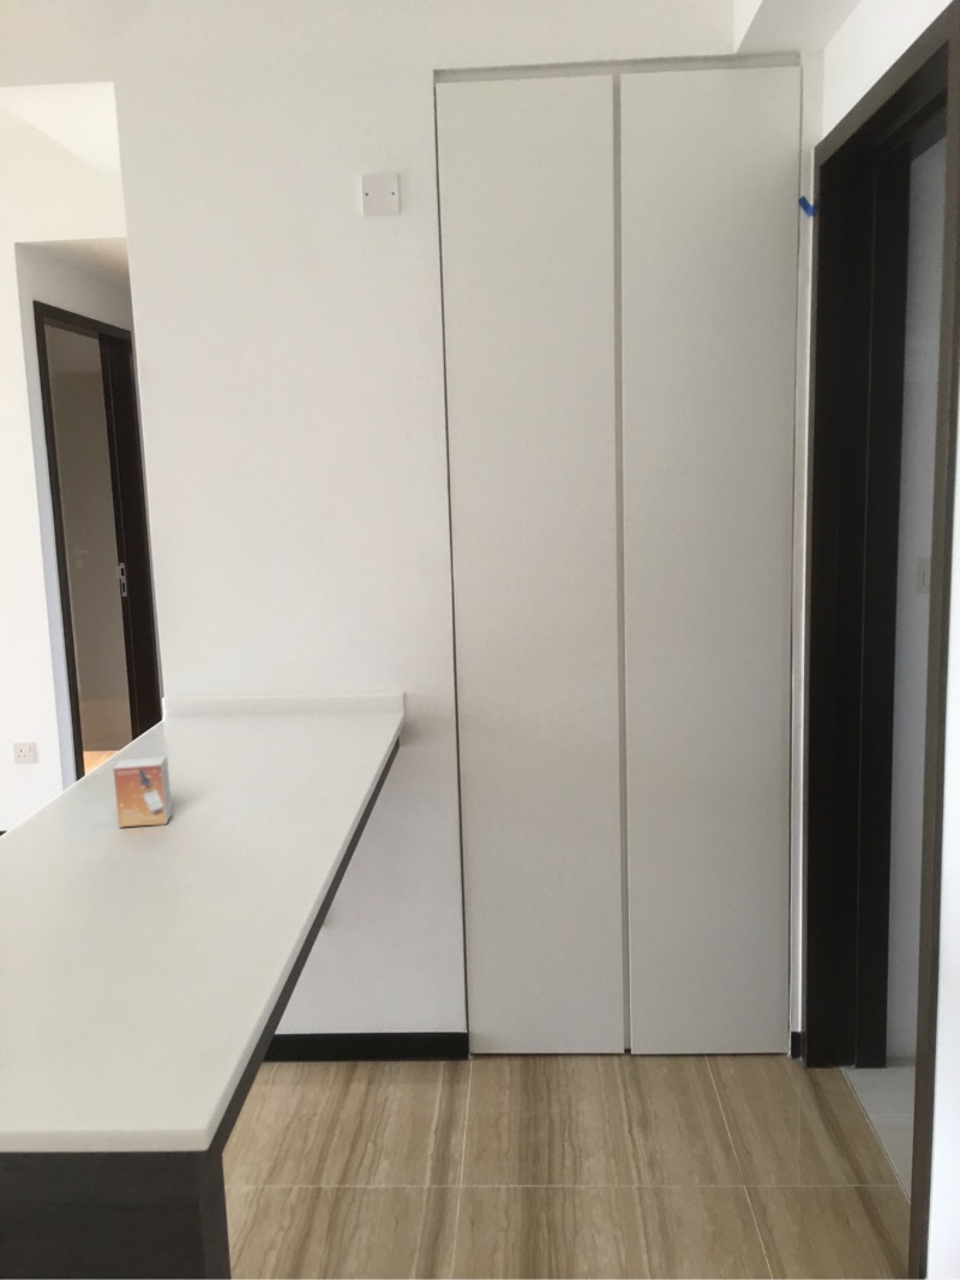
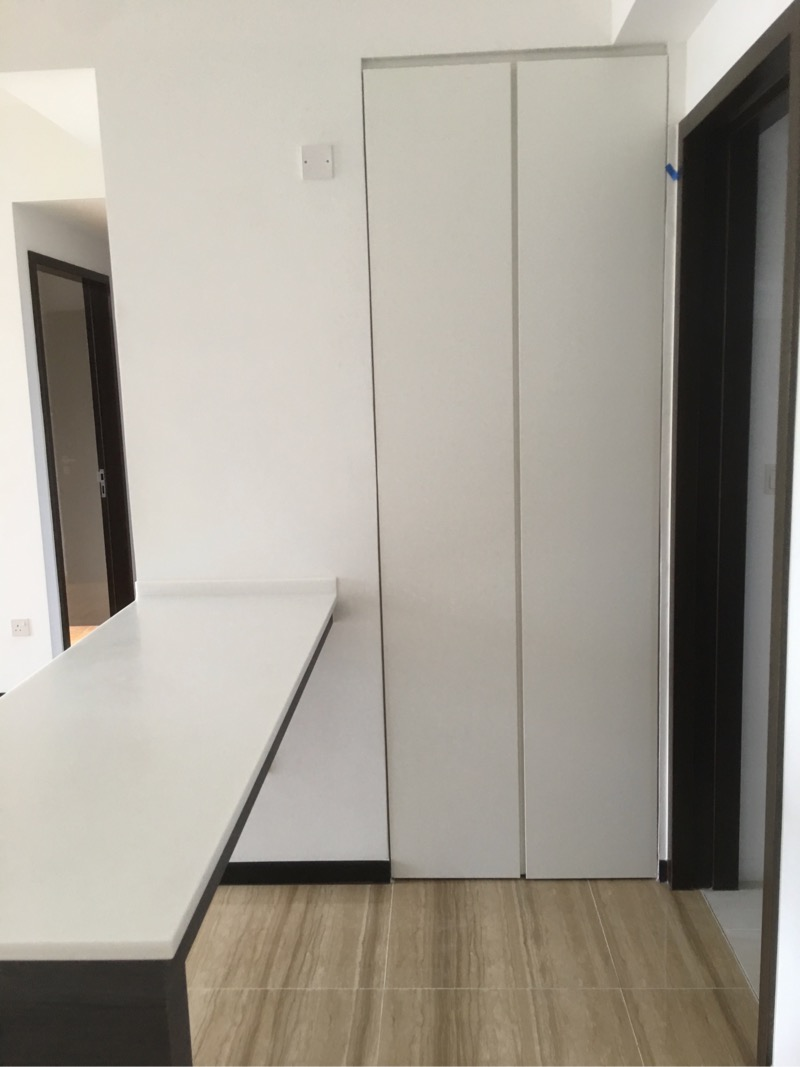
- small box (143, 791)
